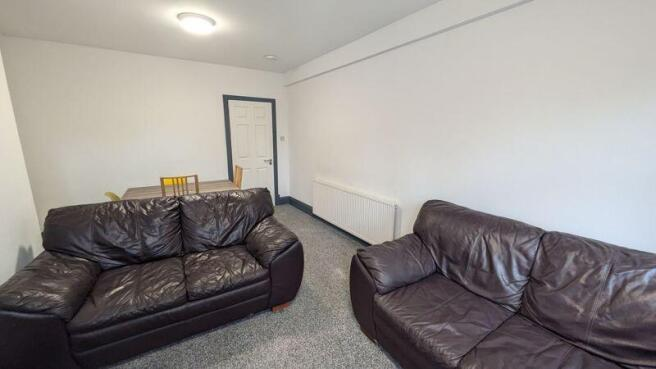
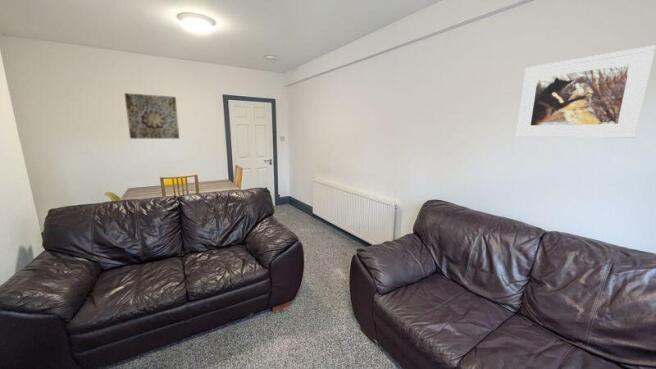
+ wall art (153, 117)
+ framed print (574, 98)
